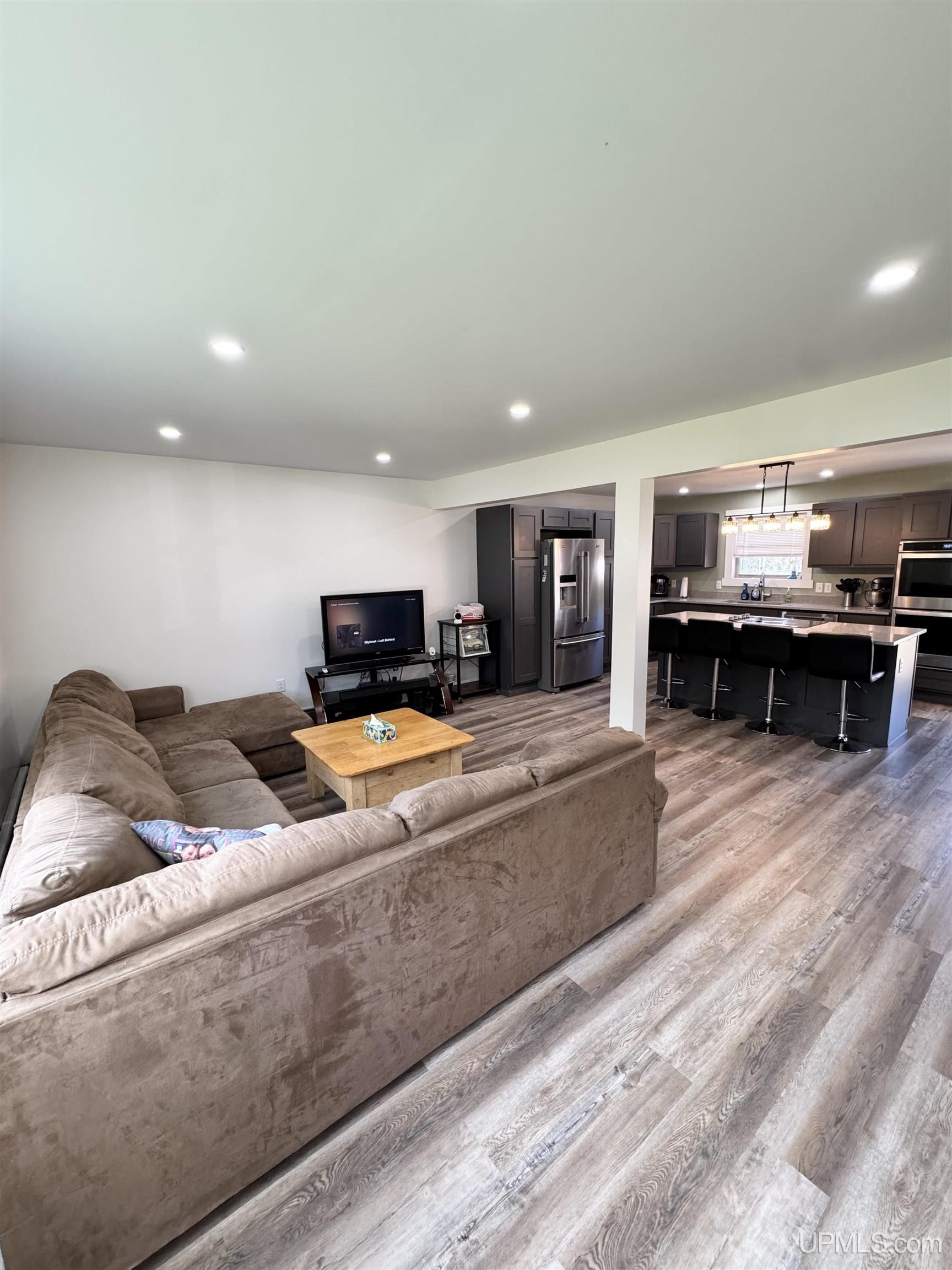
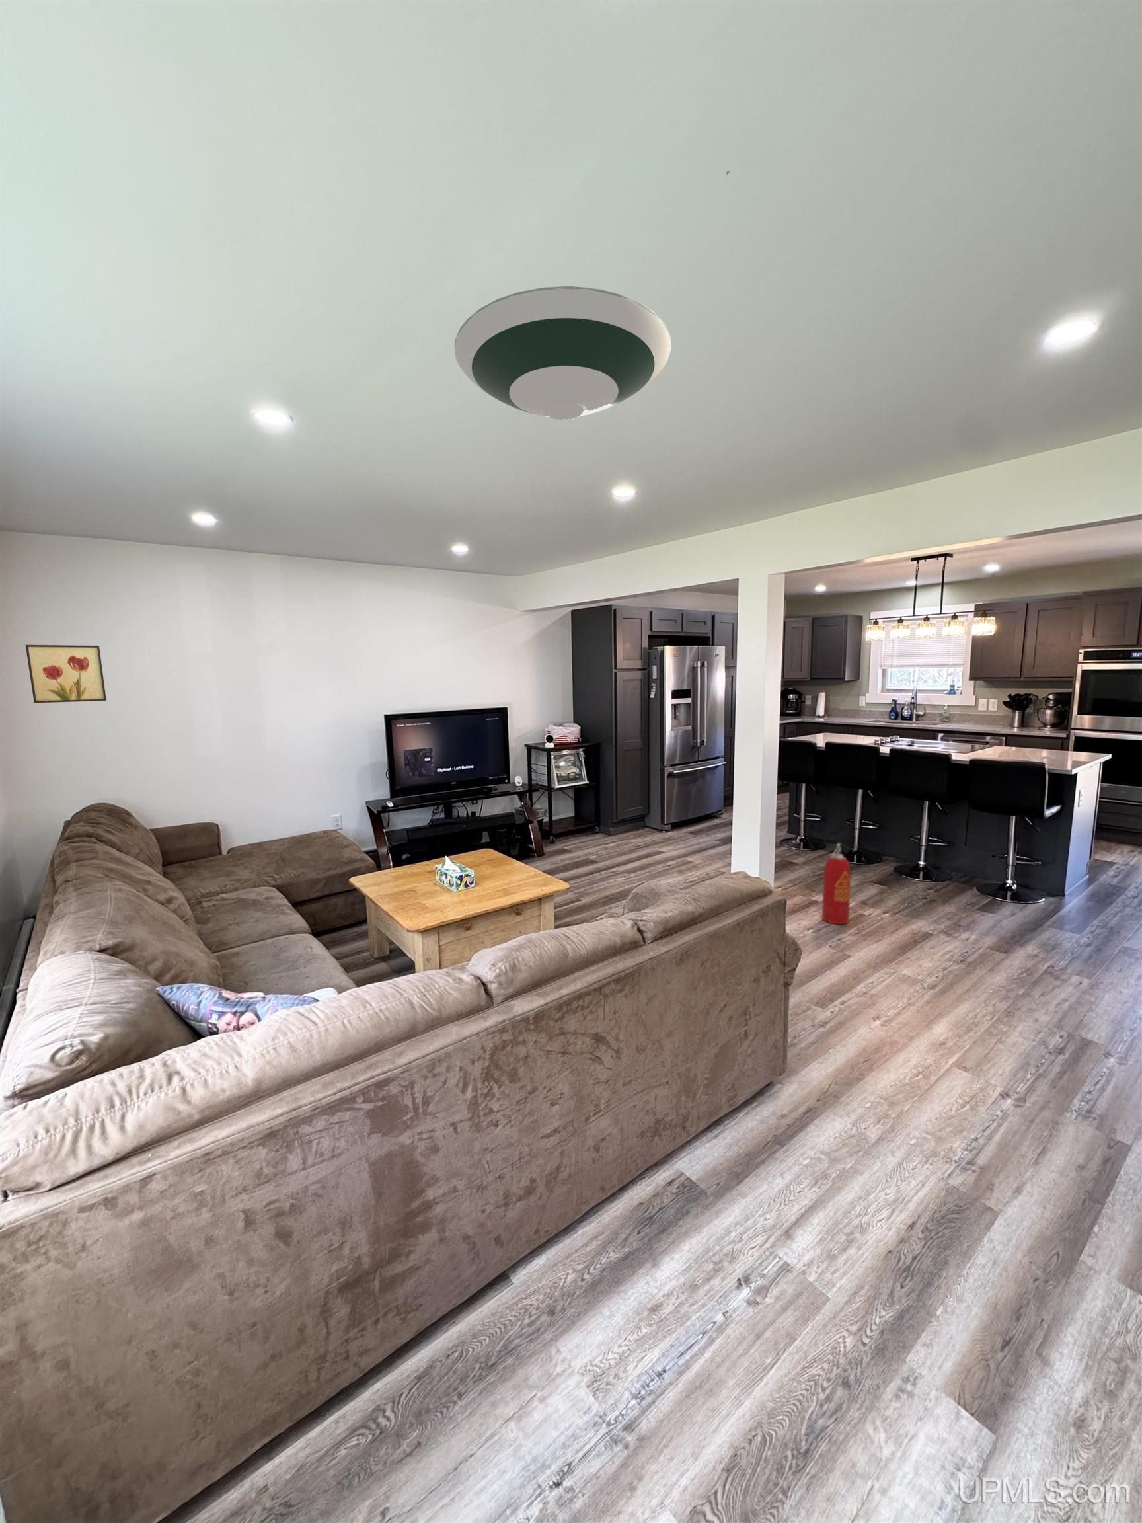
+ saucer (563, 384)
+ fire extinguisher (839, 881)
+ wall art (67, 674)
